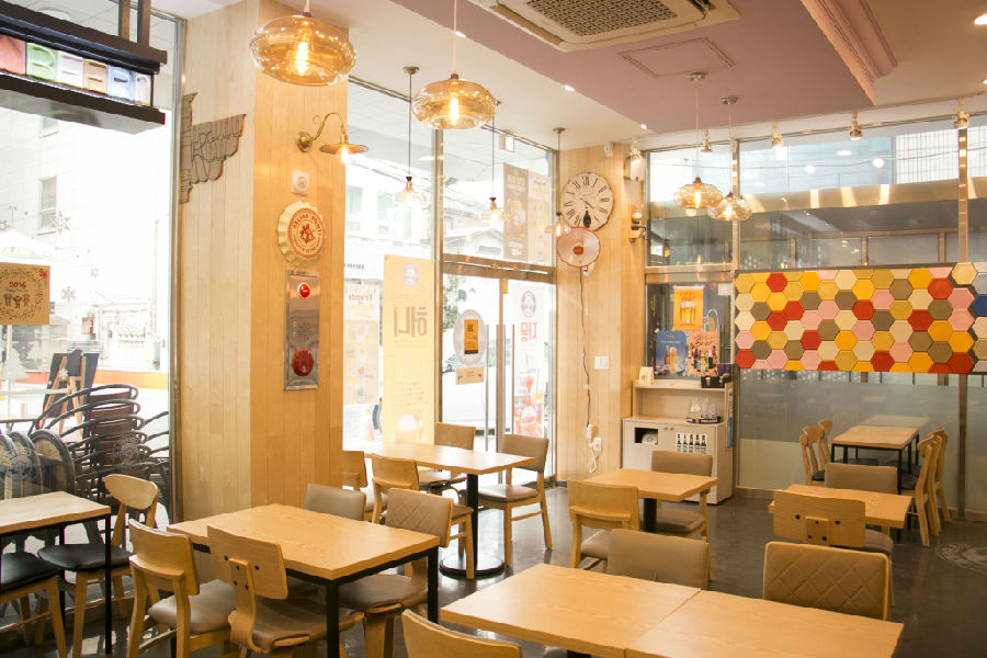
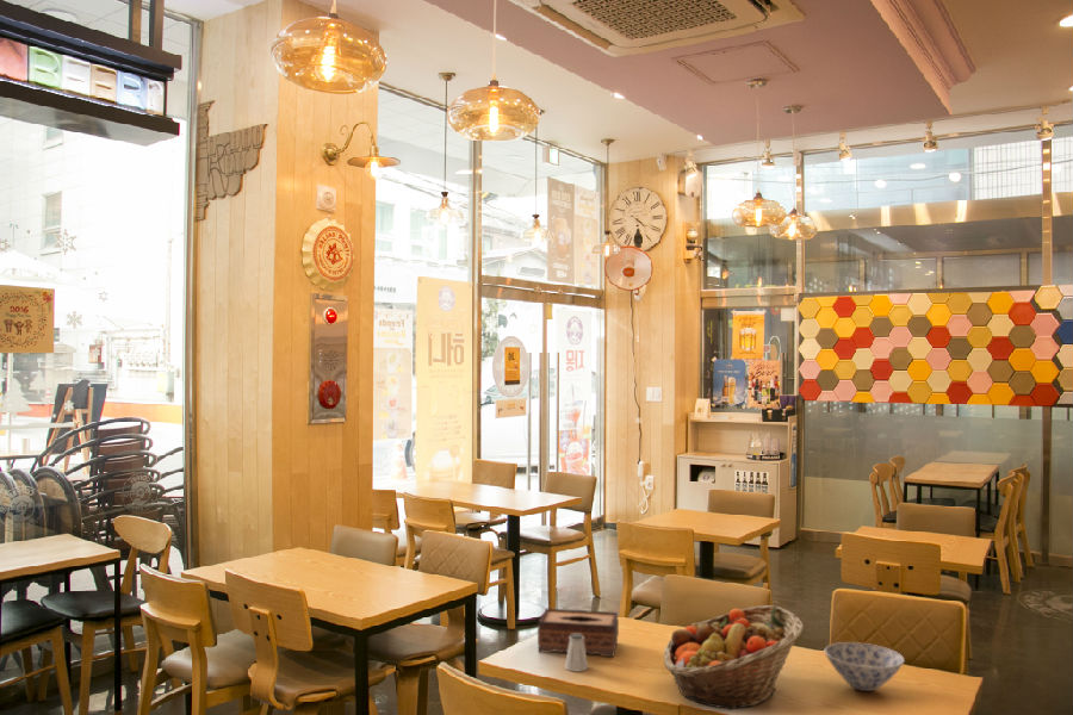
+ tissue box (578, 632)
+ fruit basket (731, 651)
+ saltshaker (576, 651)
+ bowl (863, 671)
